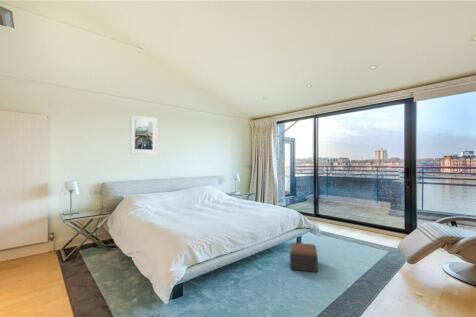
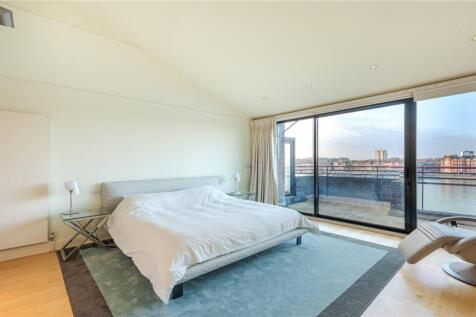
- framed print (144, 135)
- footstool (303, 255)
